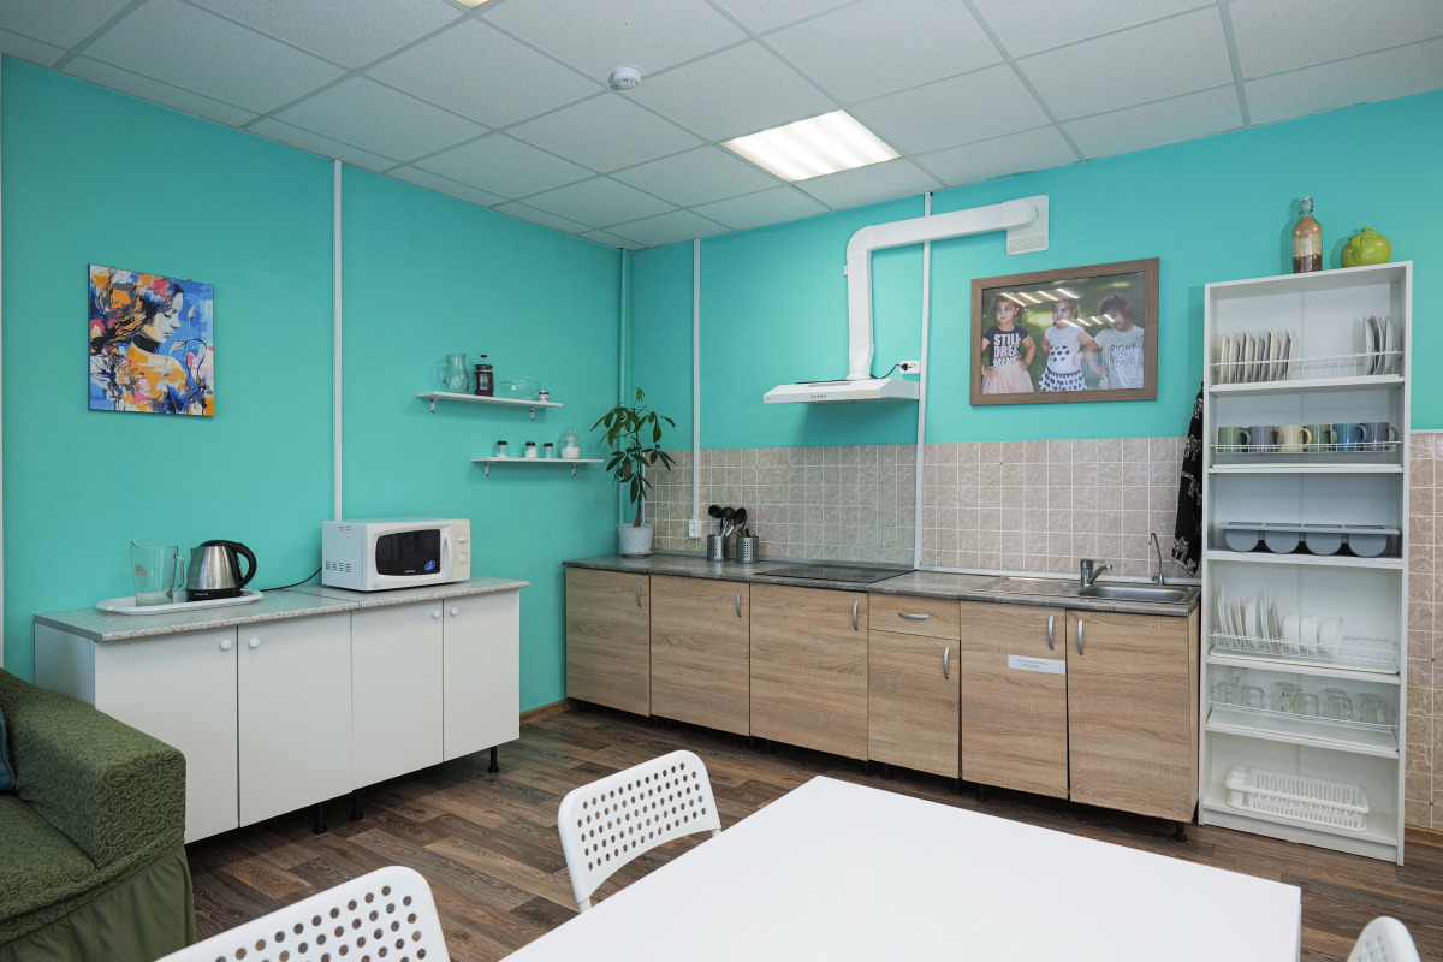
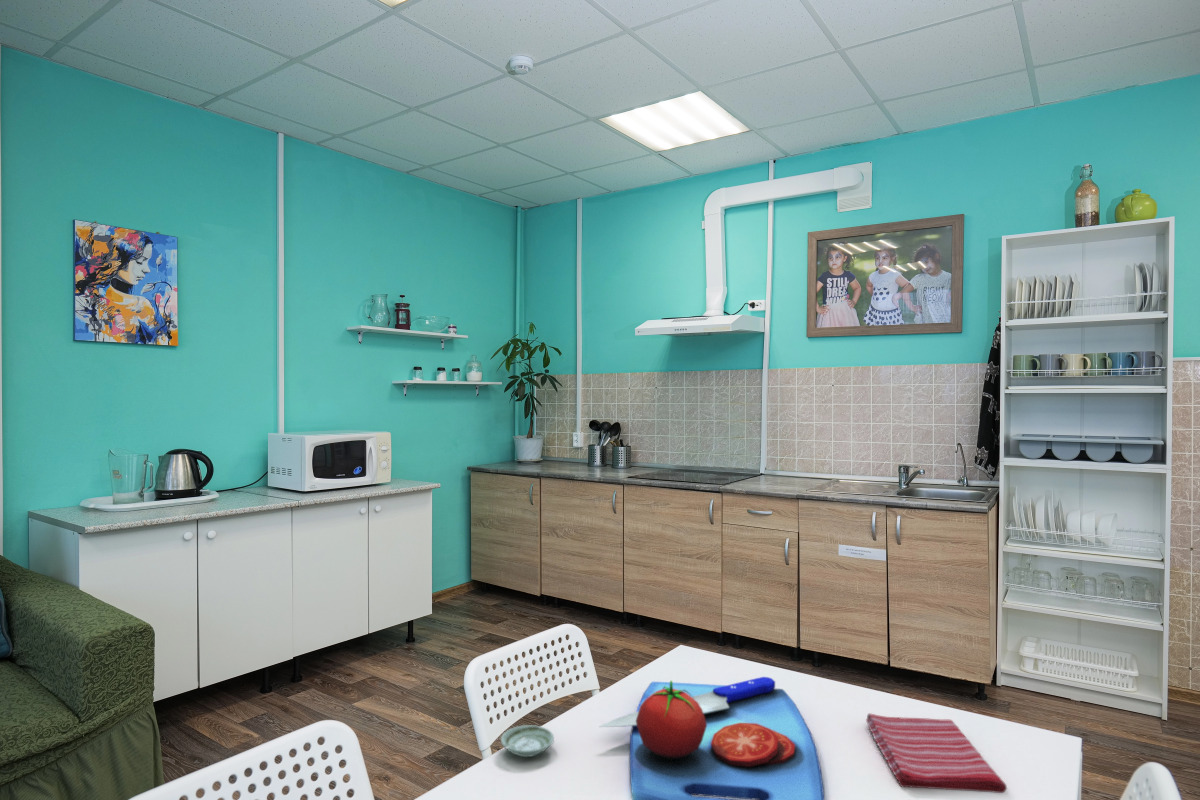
+ chopping board (705, 702)
+ saucer (527, 743)
+ dish towel (929, 749)
